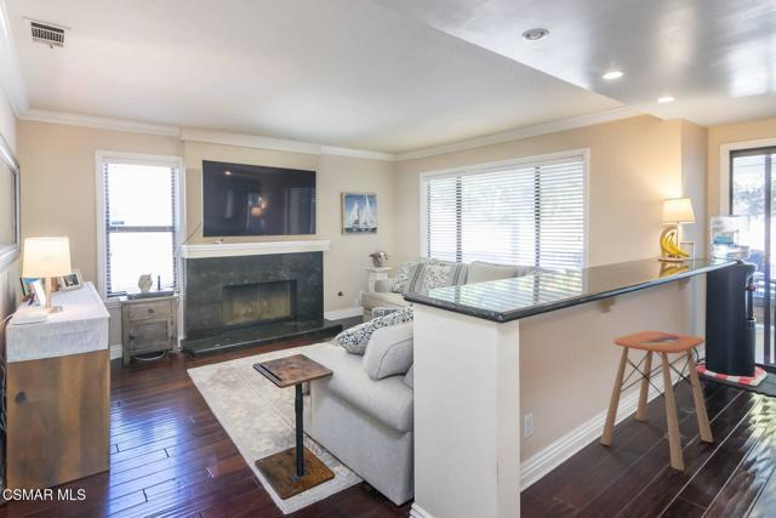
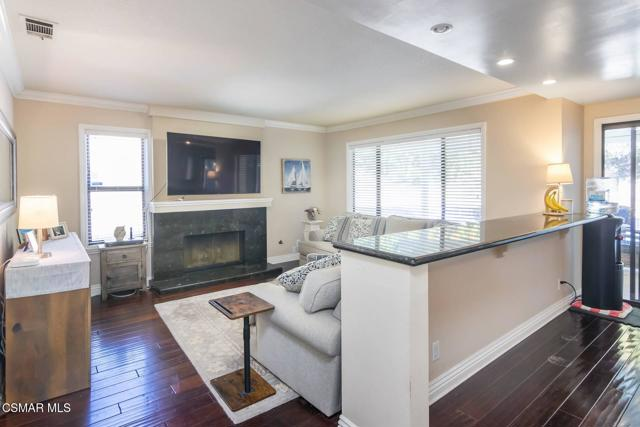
- side table (657, 389)
